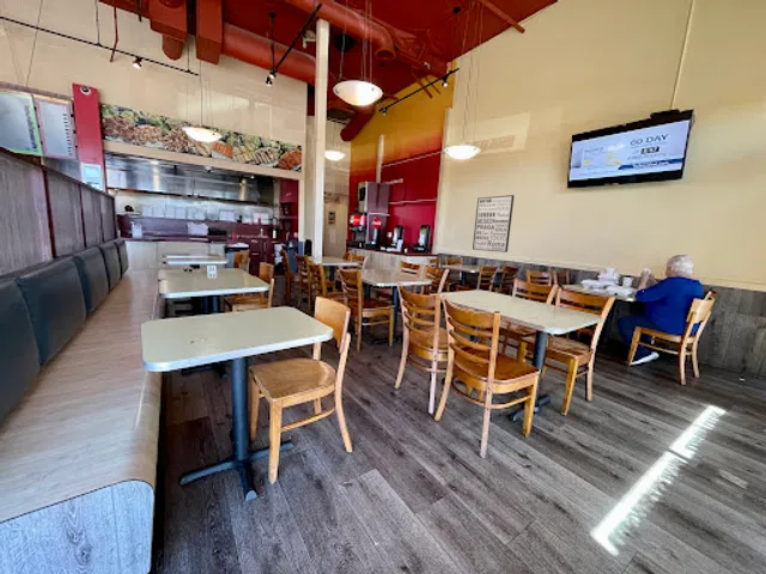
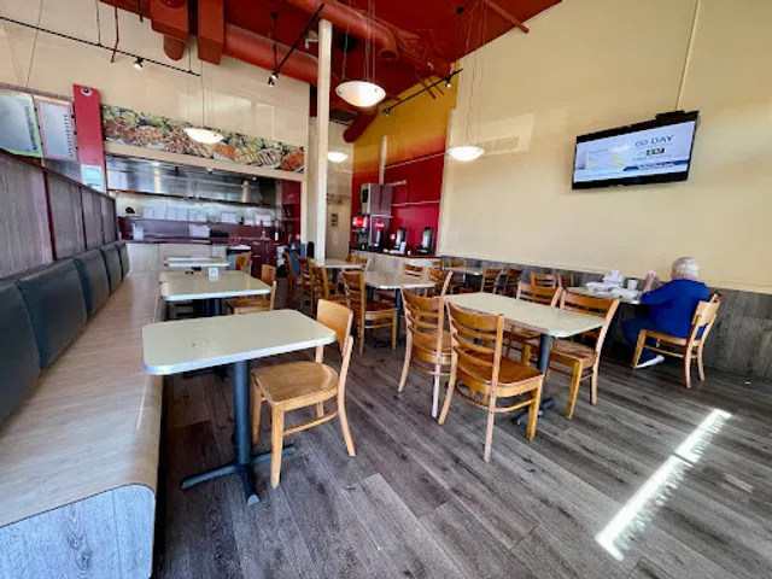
- wall art (492, 224)
